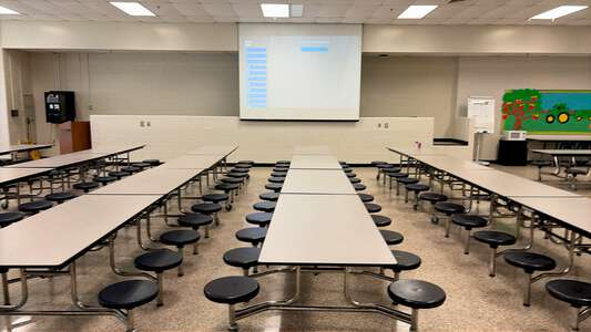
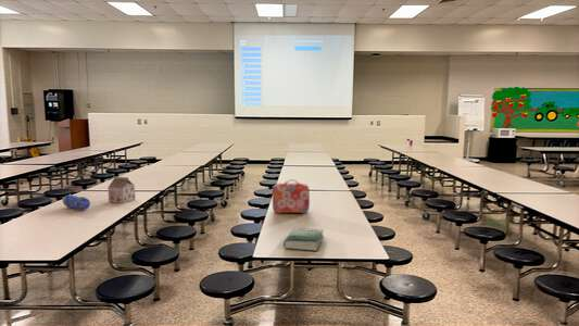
+ lunch box (290, 196)
+ milk (122, 188)
+ pencil case (76, 201)
+ book (304, 237)
